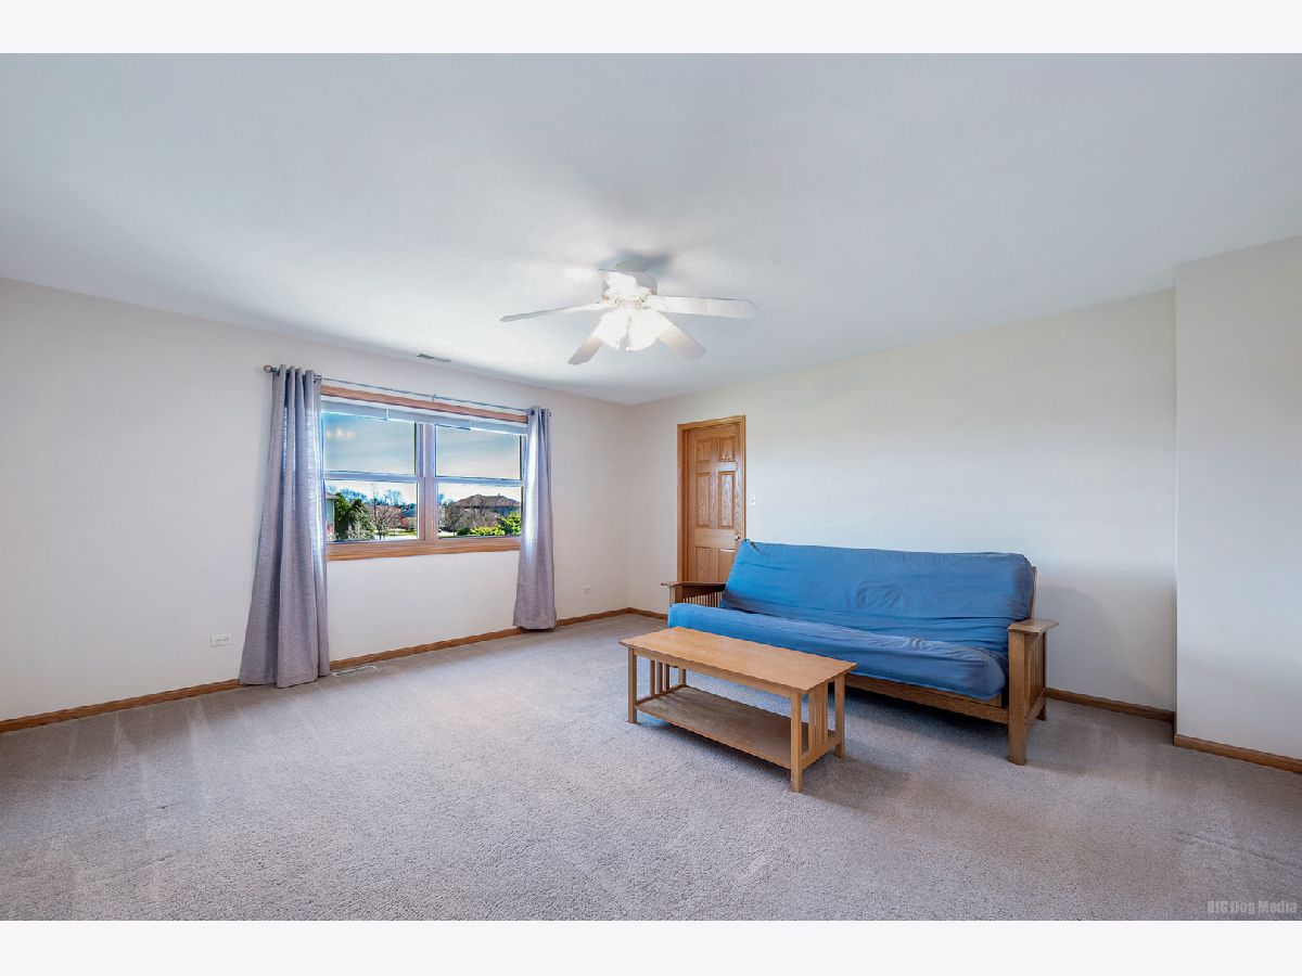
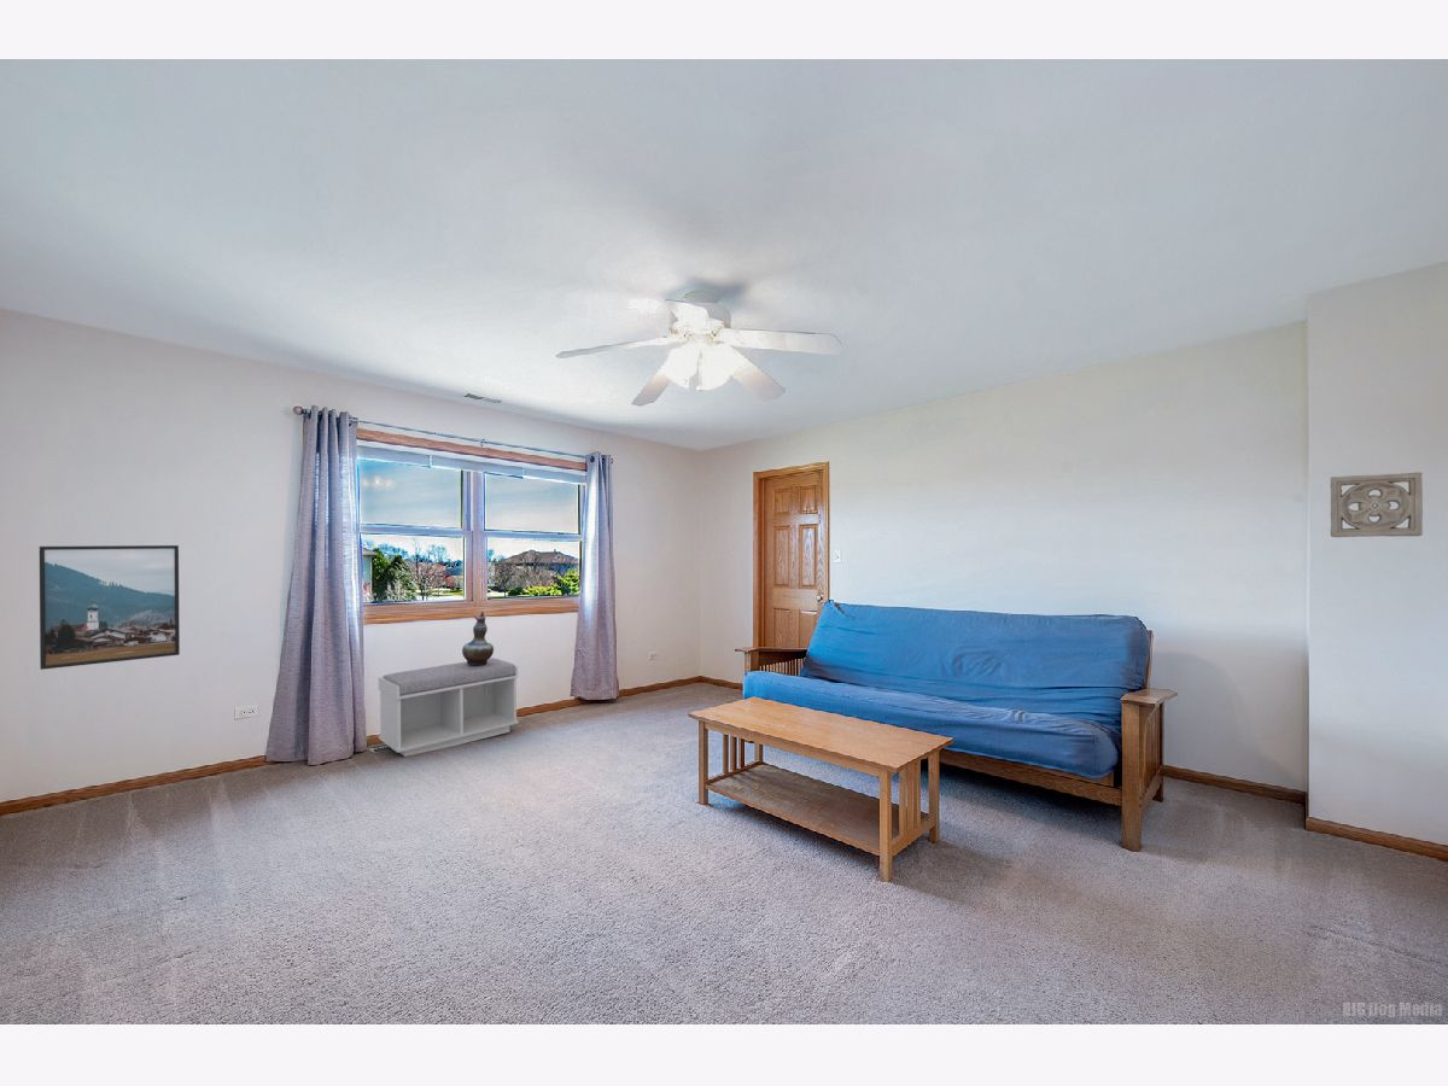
+ bench (451, 702)
+ wall ornament (1373, 504)
+ decorative vase (478, 637)
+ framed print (113, 603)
